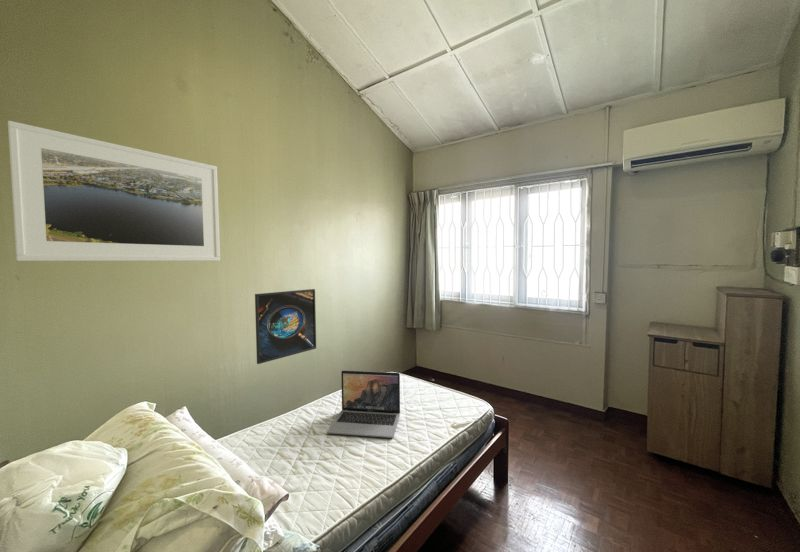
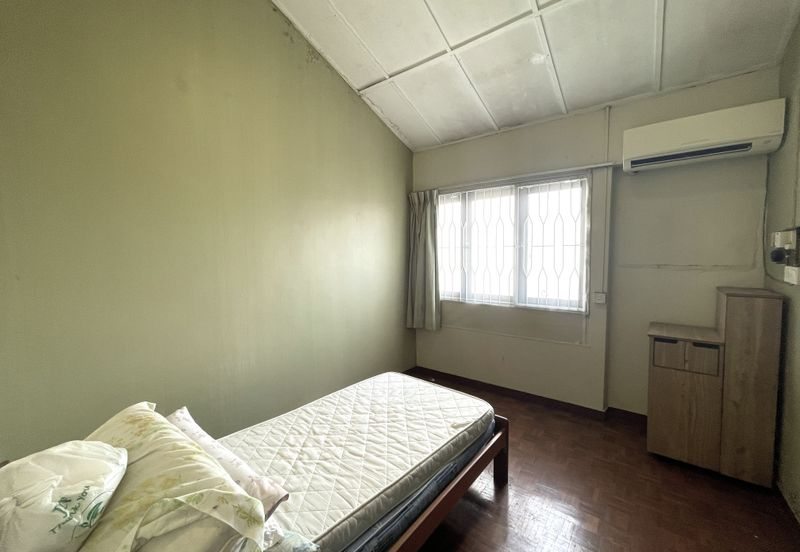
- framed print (288, 323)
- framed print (135, 205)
- laptop (365, 401)
